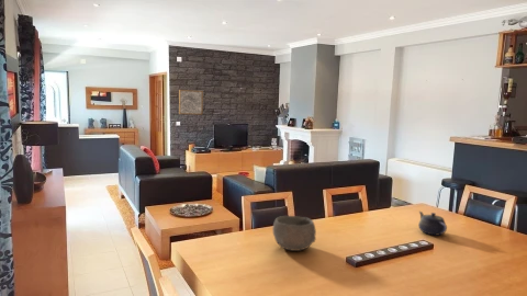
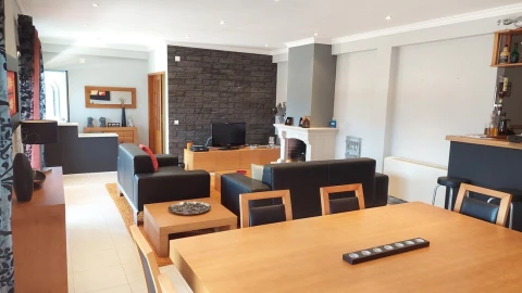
- bowl (293, 234)
- teapot (431, 221)
- wall art (191, 102)
